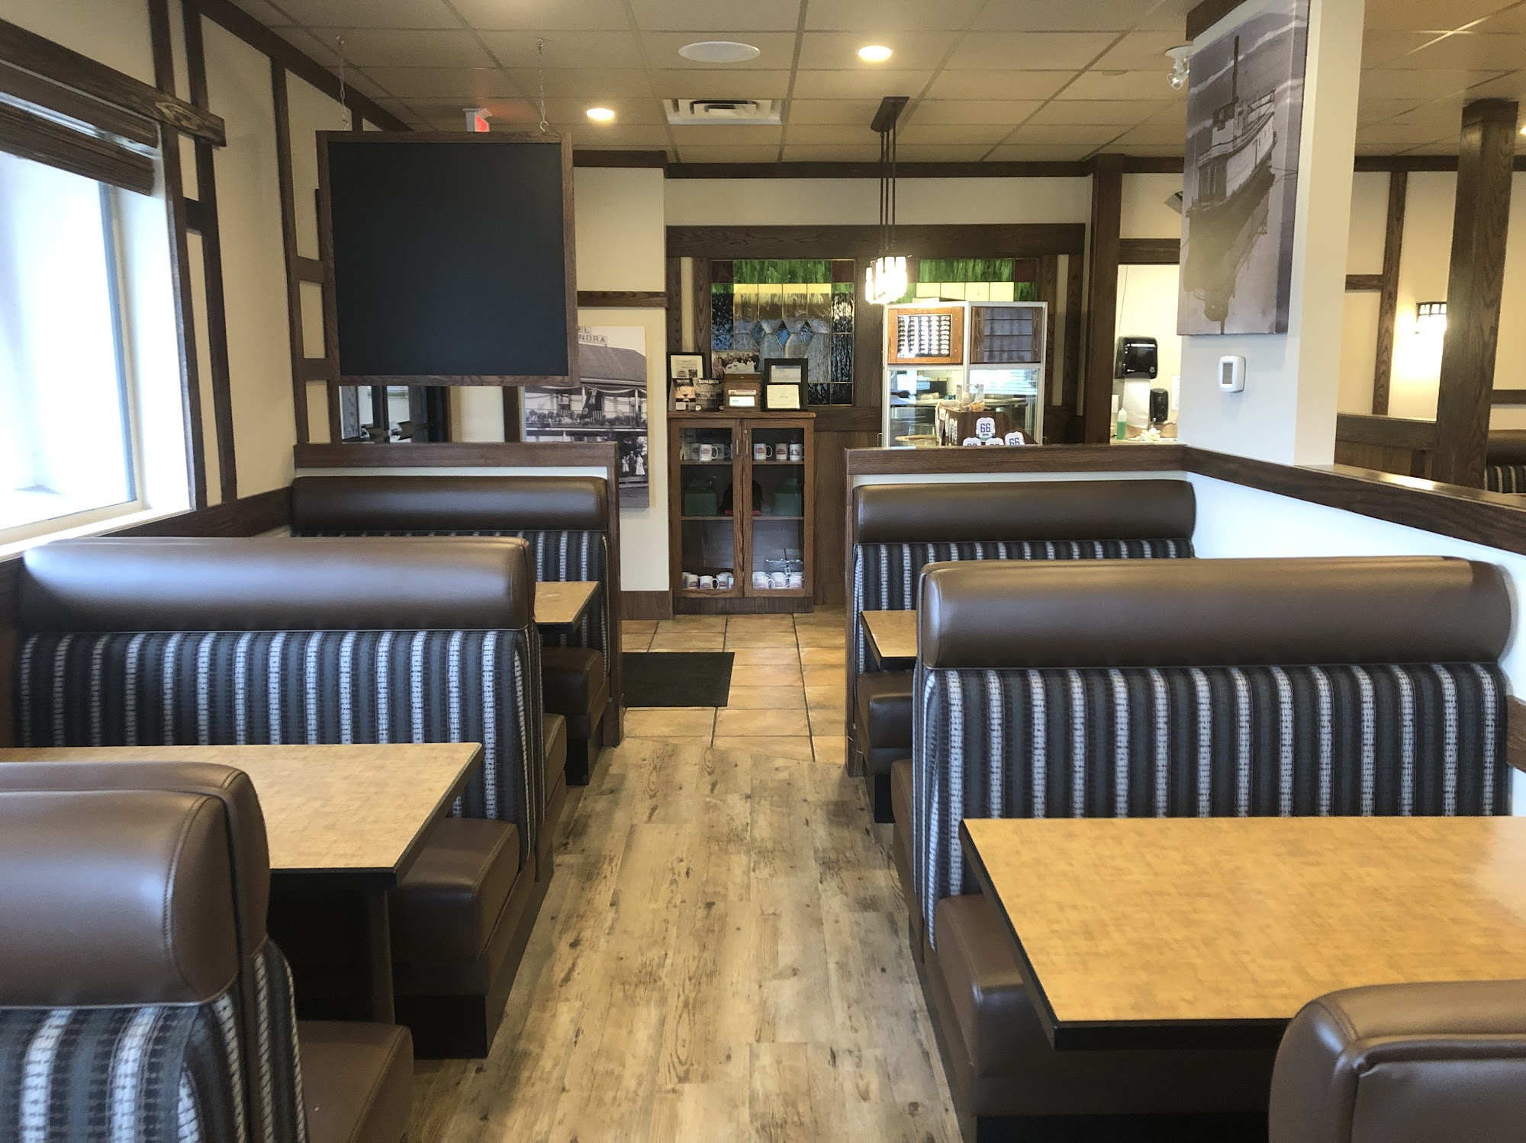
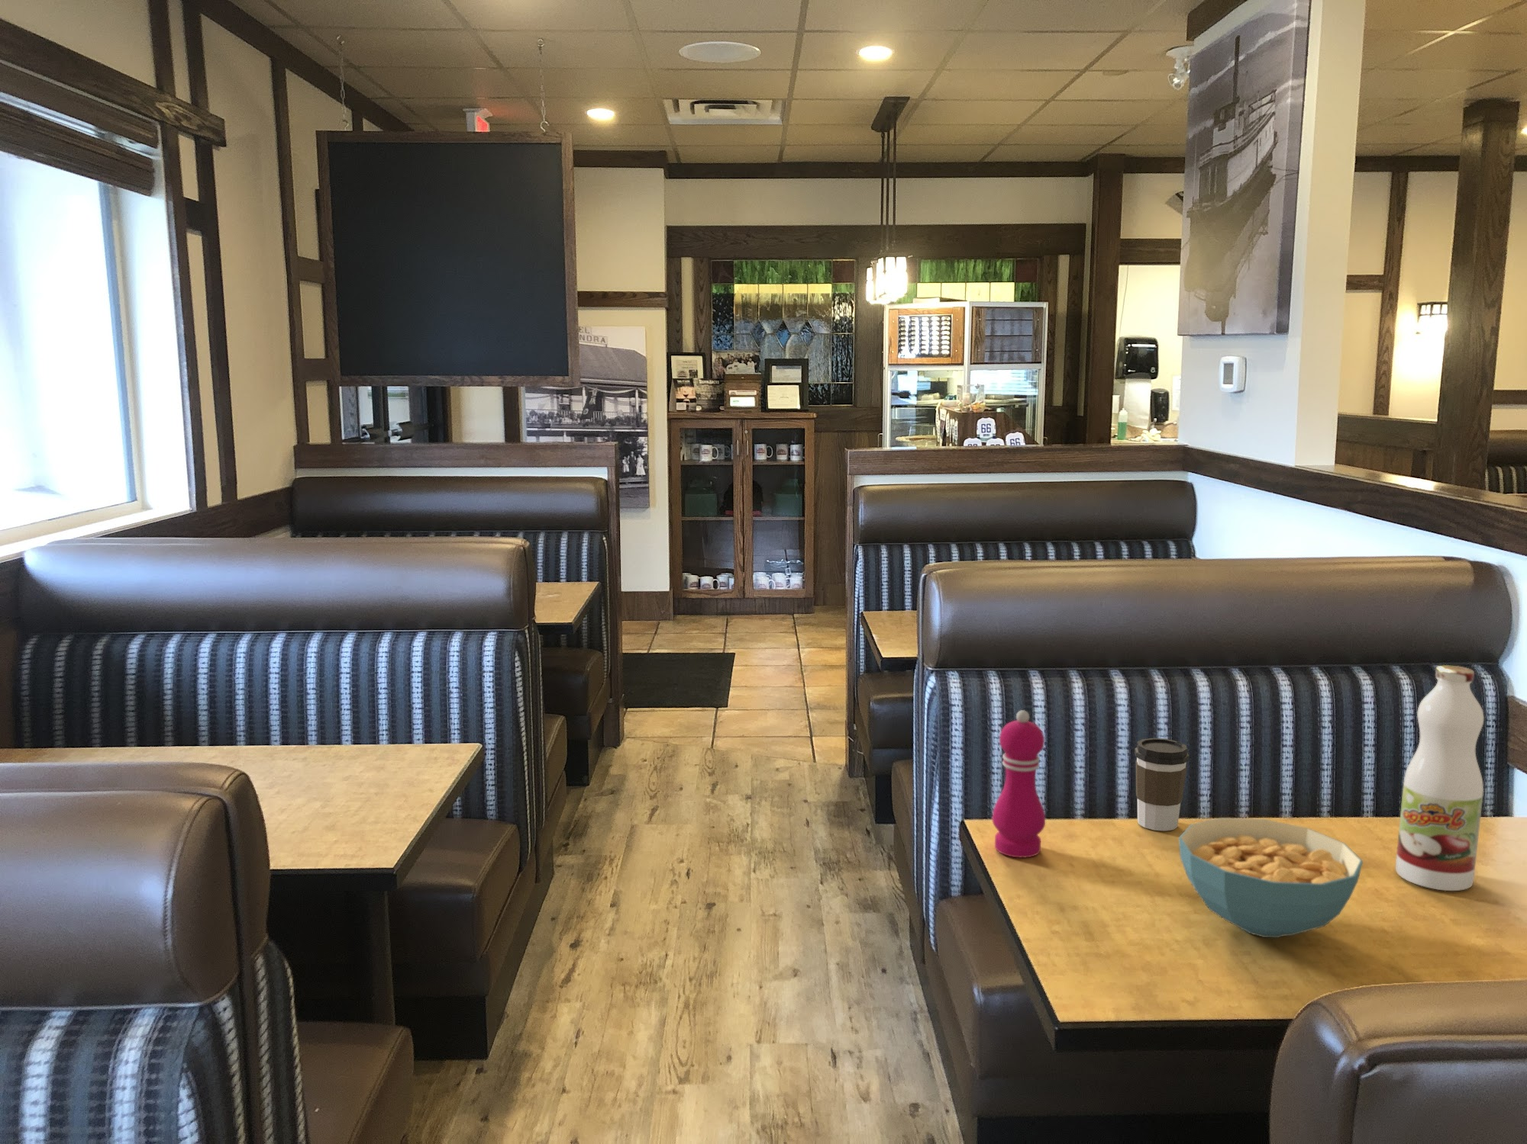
+ pepper mill (1020, 780)
+ cereal bowl (1265, 887)
+ juice bottle (1444, 774)
+ coffee cup (1159, 783)
